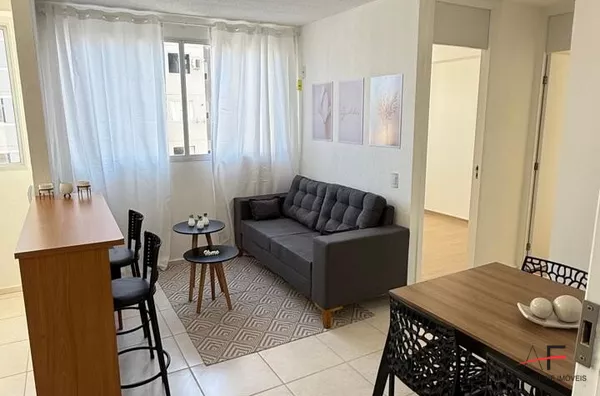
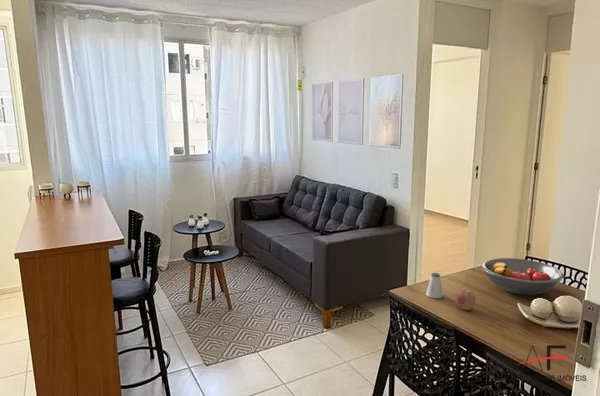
+ saltshaker (435, 284)
+ apple (465, 299)
+ fruit bowl (520, 276)
